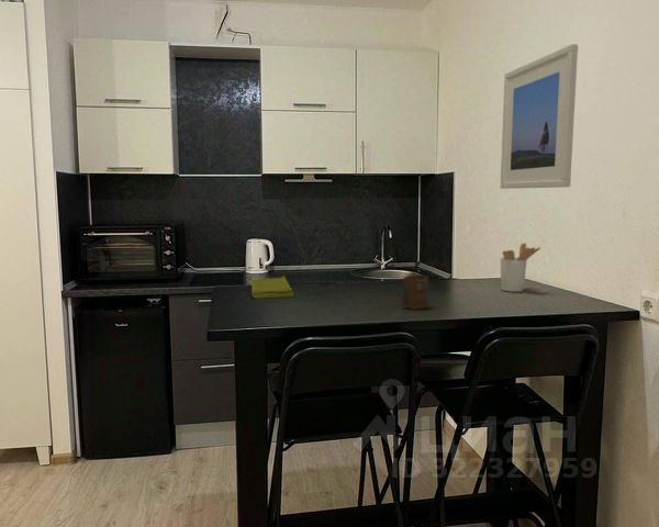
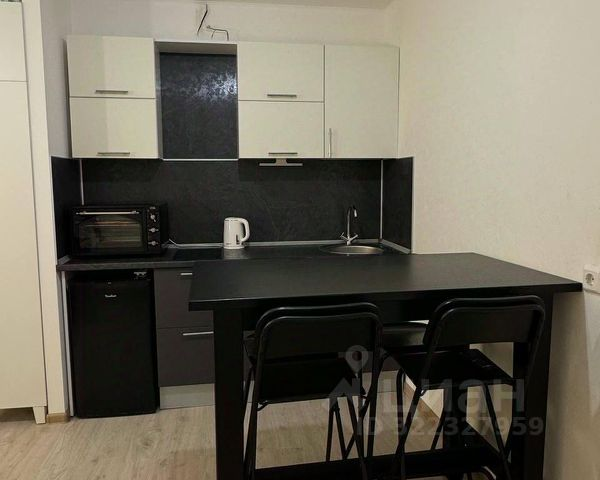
- utensil holder (518, 267)
- dish towel (270, 285)
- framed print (534, 124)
- cup (414, 292)
